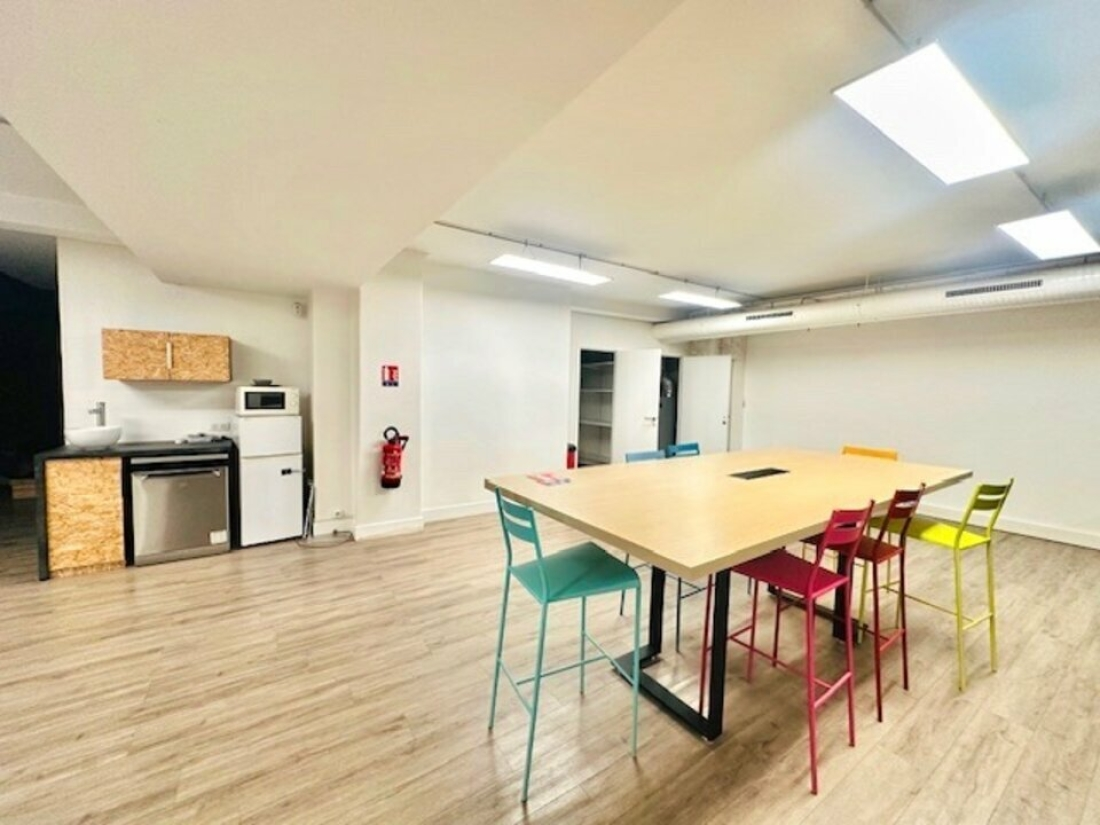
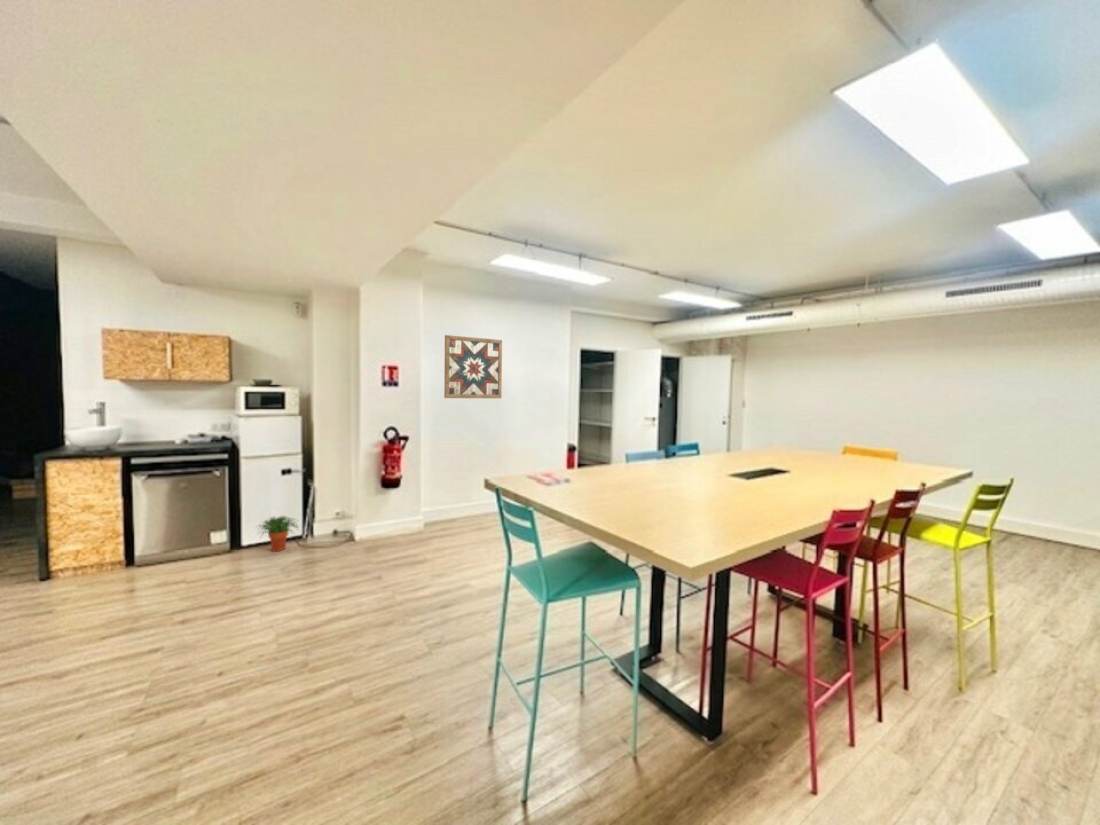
+ wall art (474, 368)
+ potted plant (278, 532)
